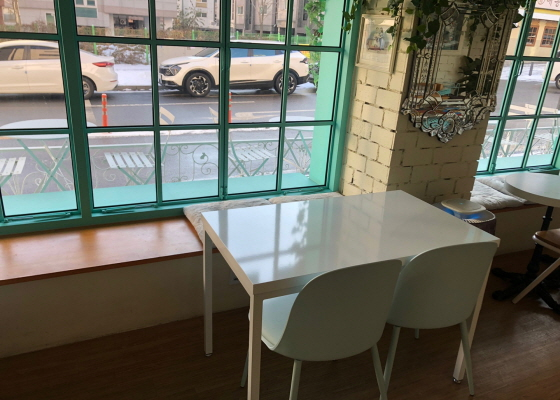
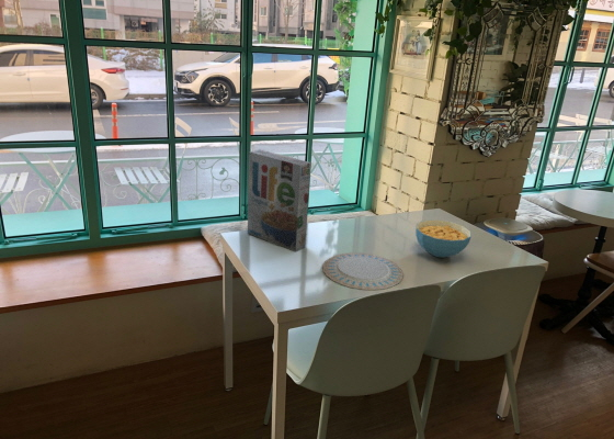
+ cereal bowl (441, 241)
+ chinaware (362, 268)
+ cereal box (277, 200)
